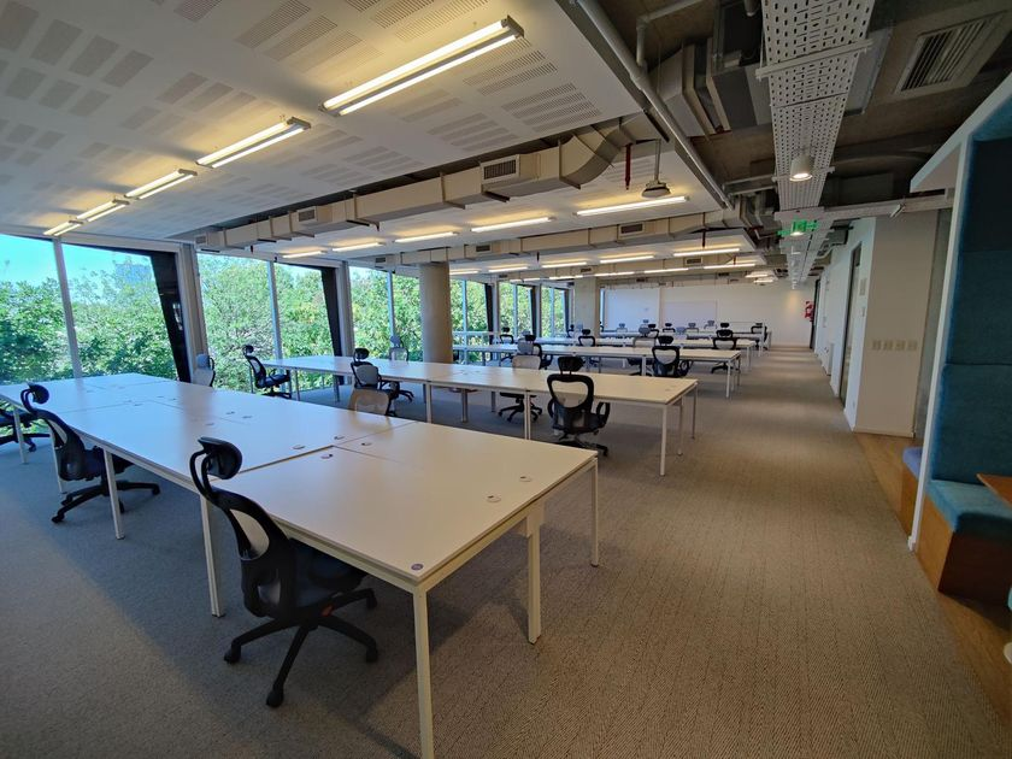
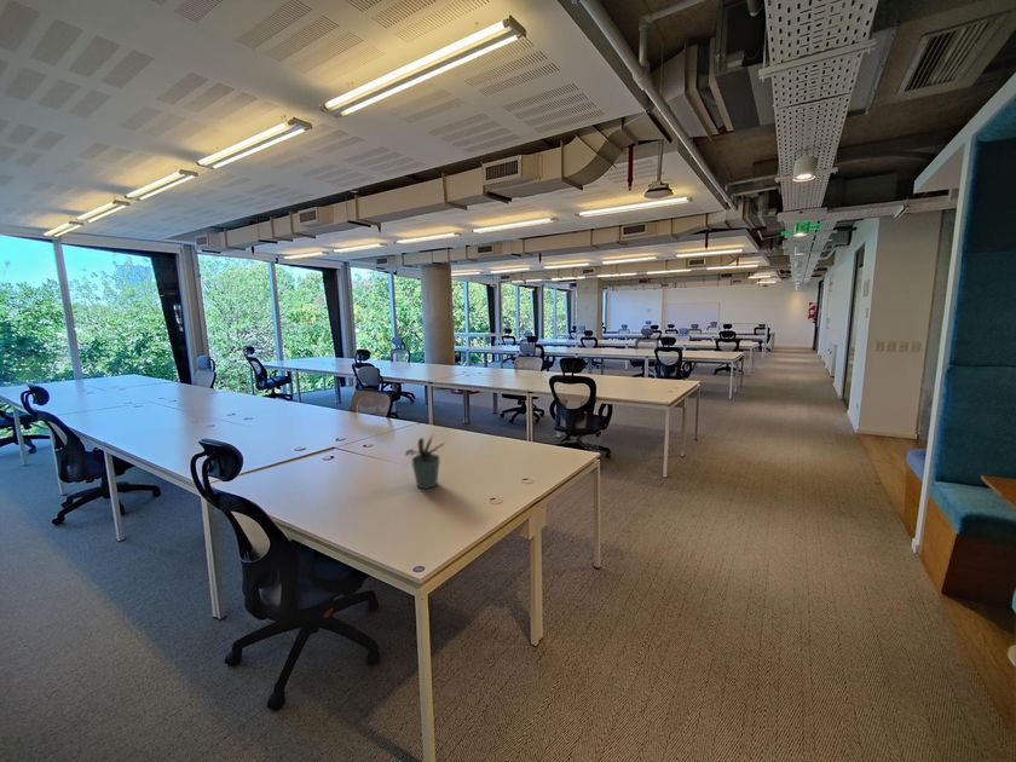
+ potted plant (427, 460)
